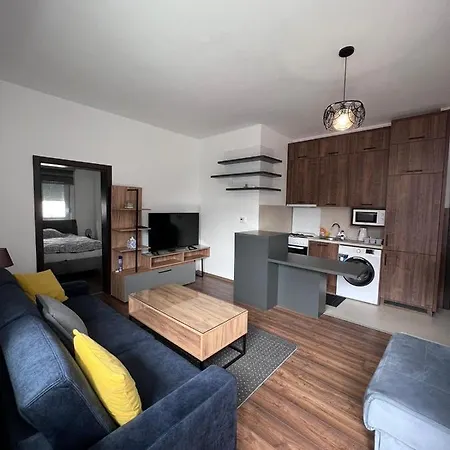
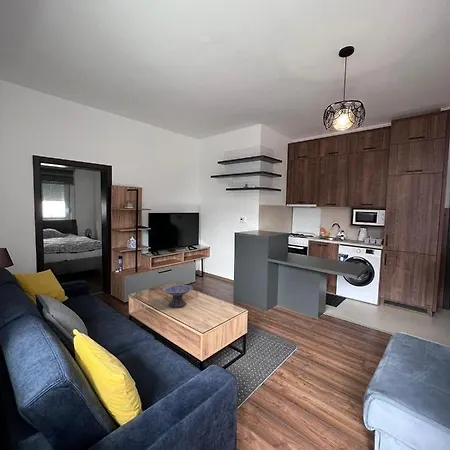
+ decorative bowl (177, 296)
